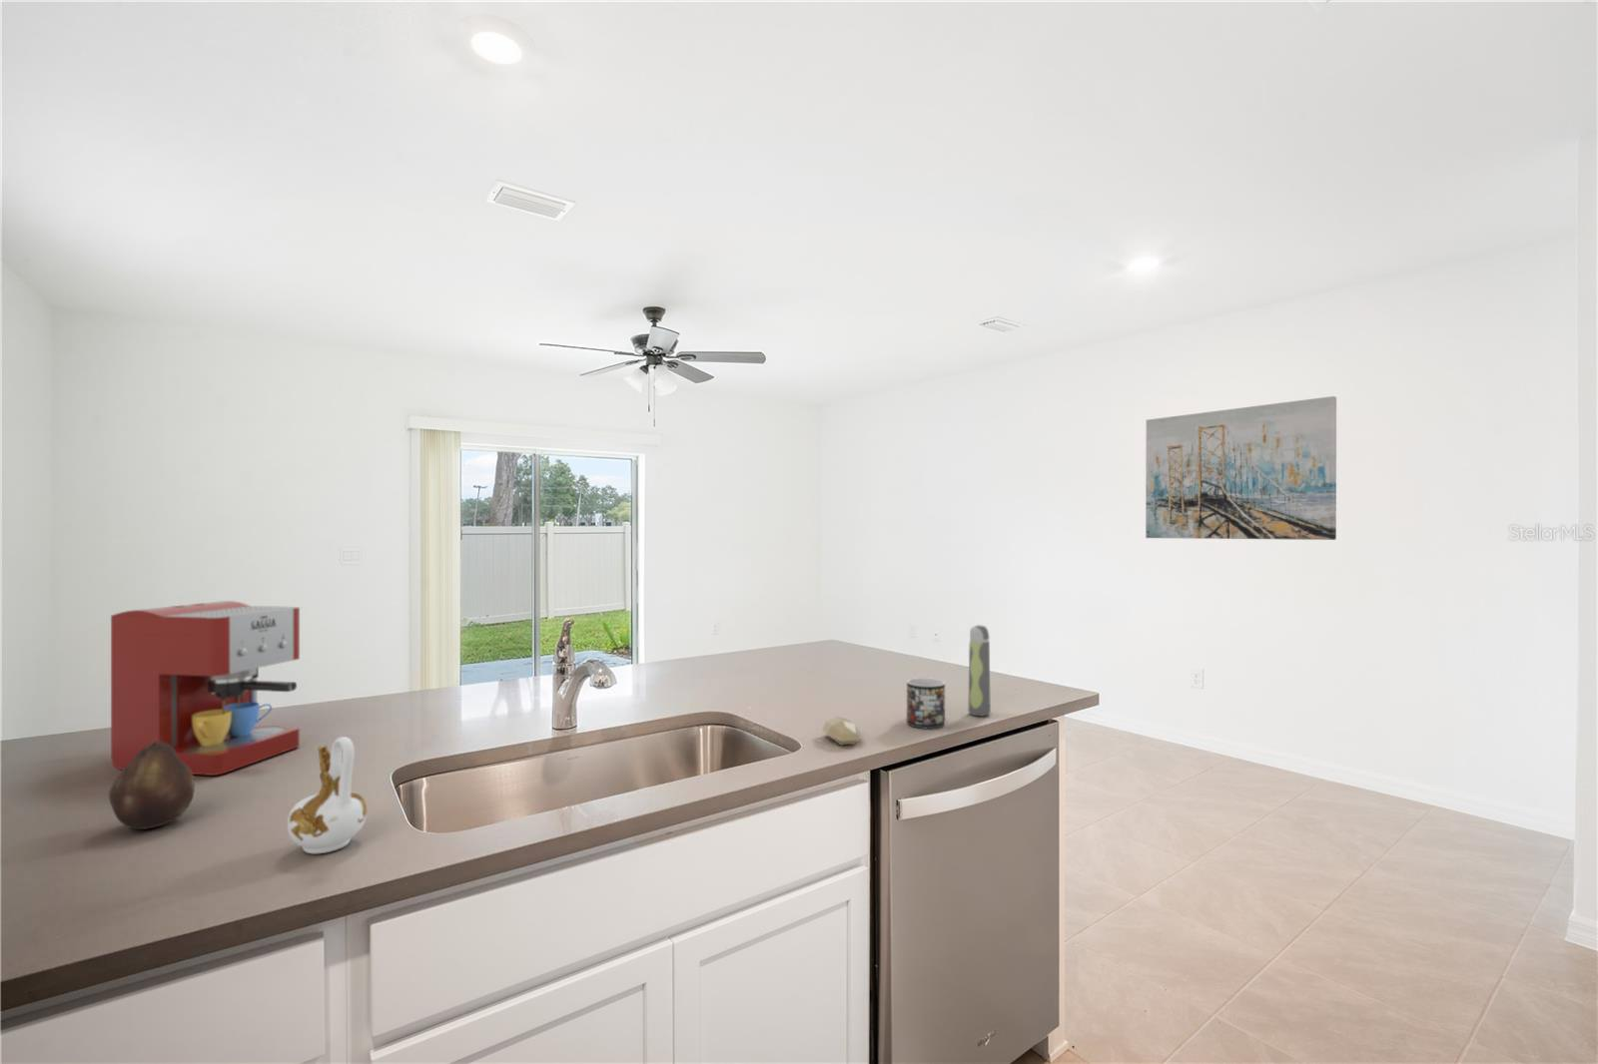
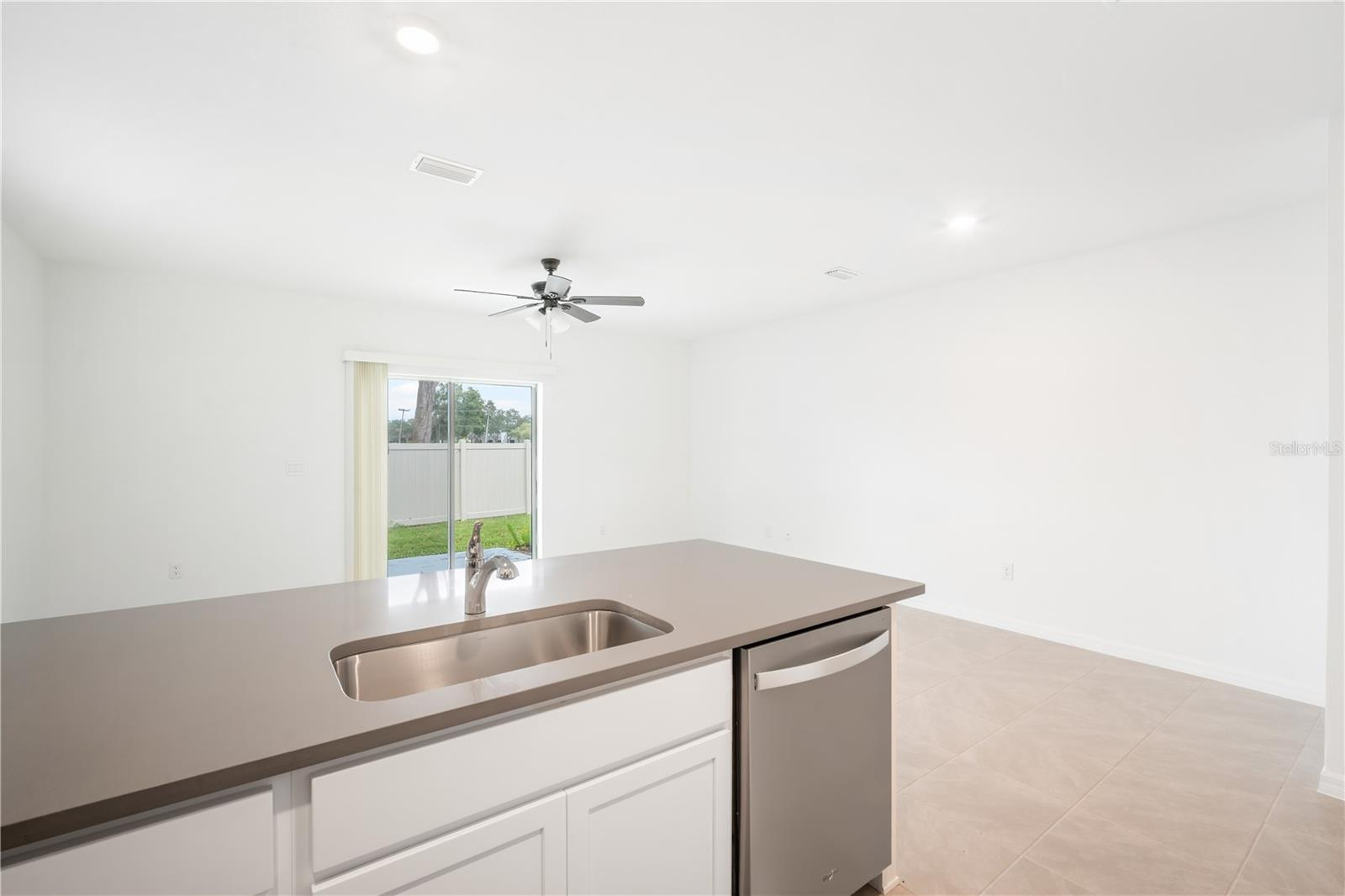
- coffee maker (210, 680)
- spray bottle (979, 670)
- mug (923, 699)
- soap bar (842, 729)
- wall art (1231, 474)
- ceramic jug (328, 790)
- fruit (153, 783)
